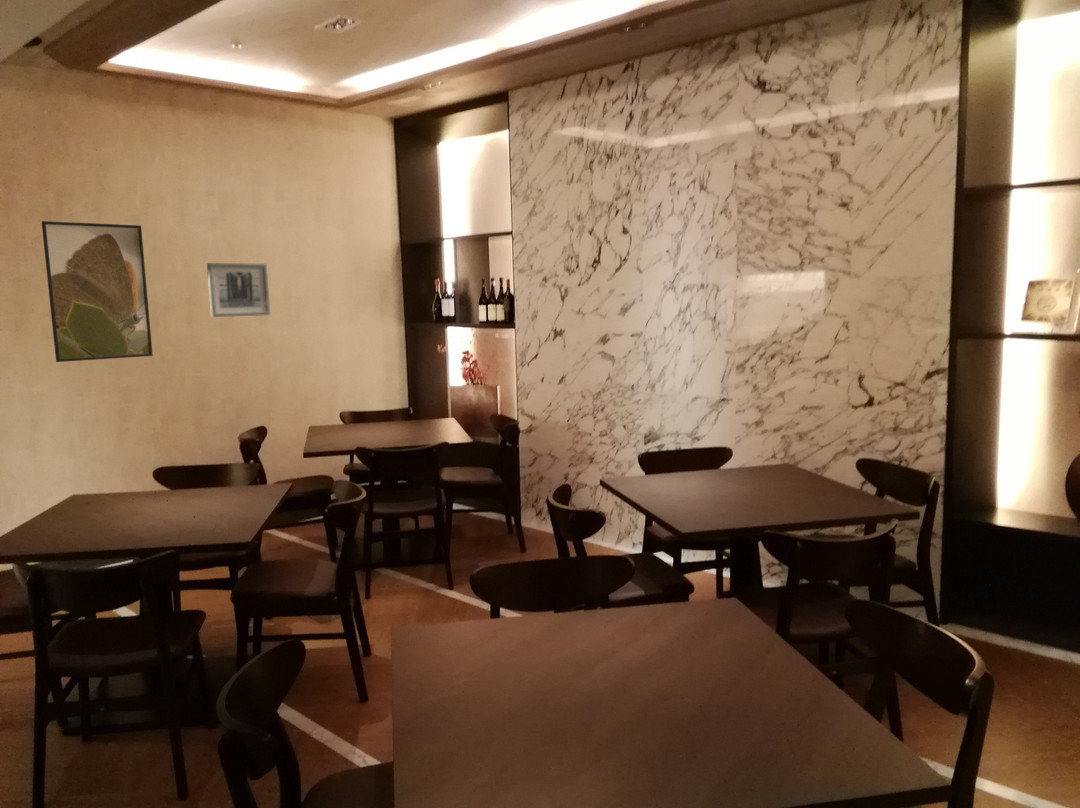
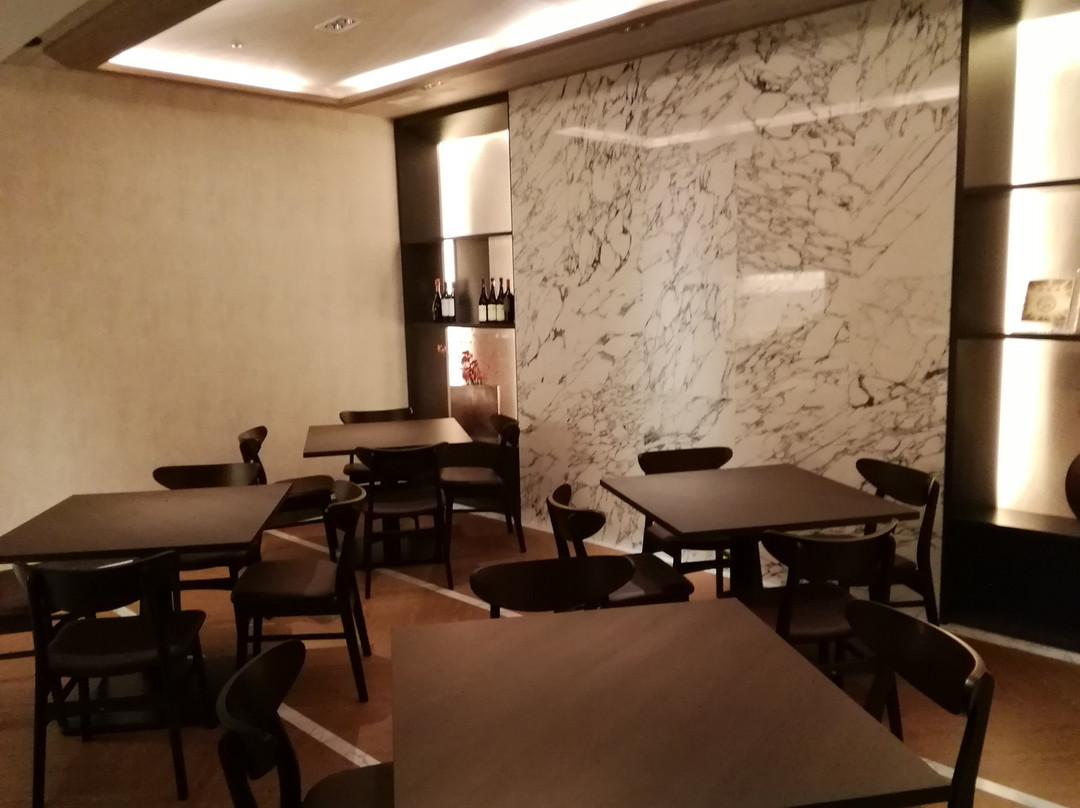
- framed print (99, 291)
- wall art (239, 289)
